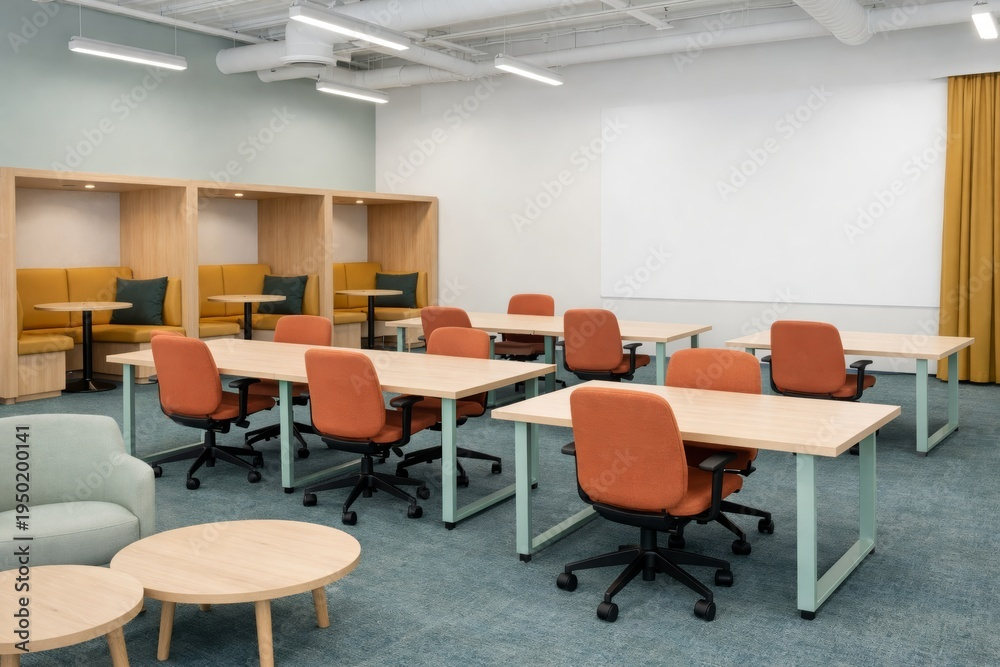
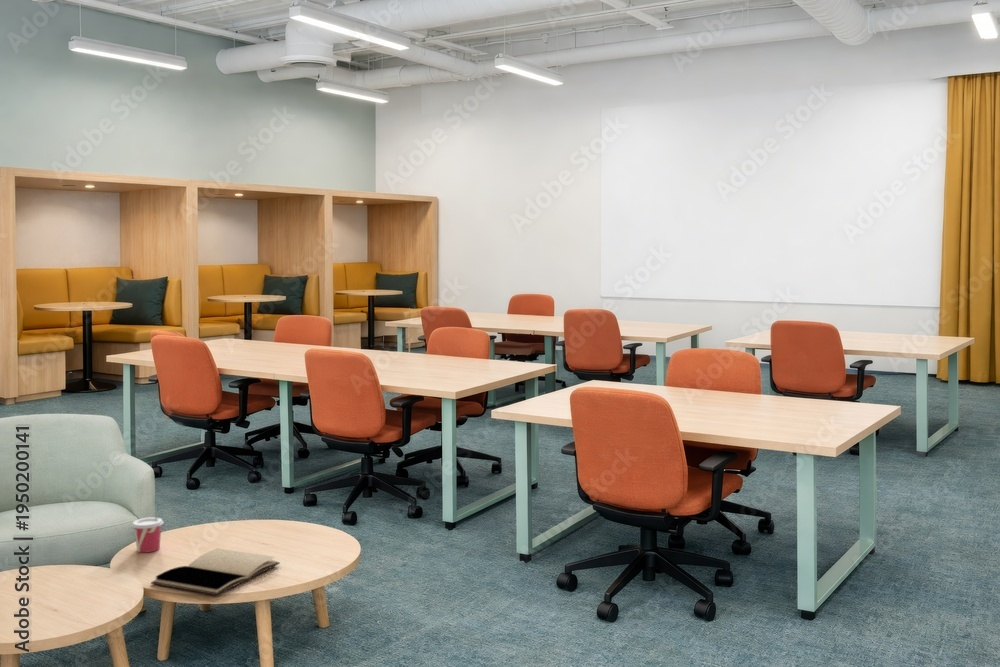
+ book (217, 569)
+ cup (148, 535)
